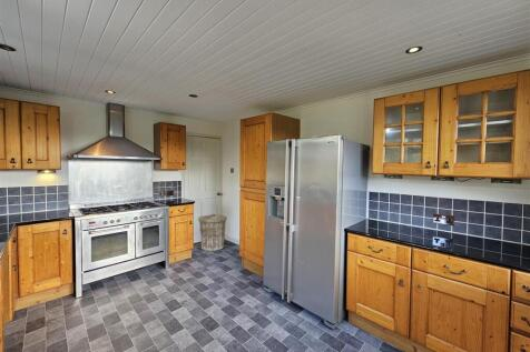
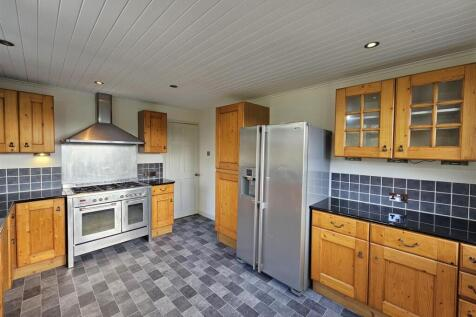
- trash can (213, 230)
